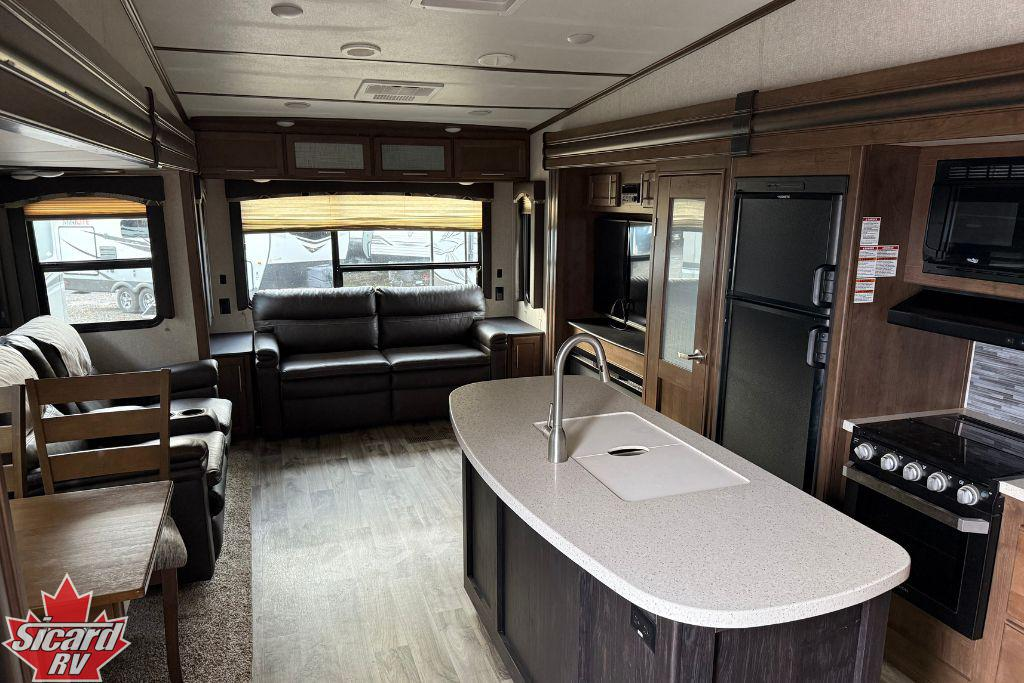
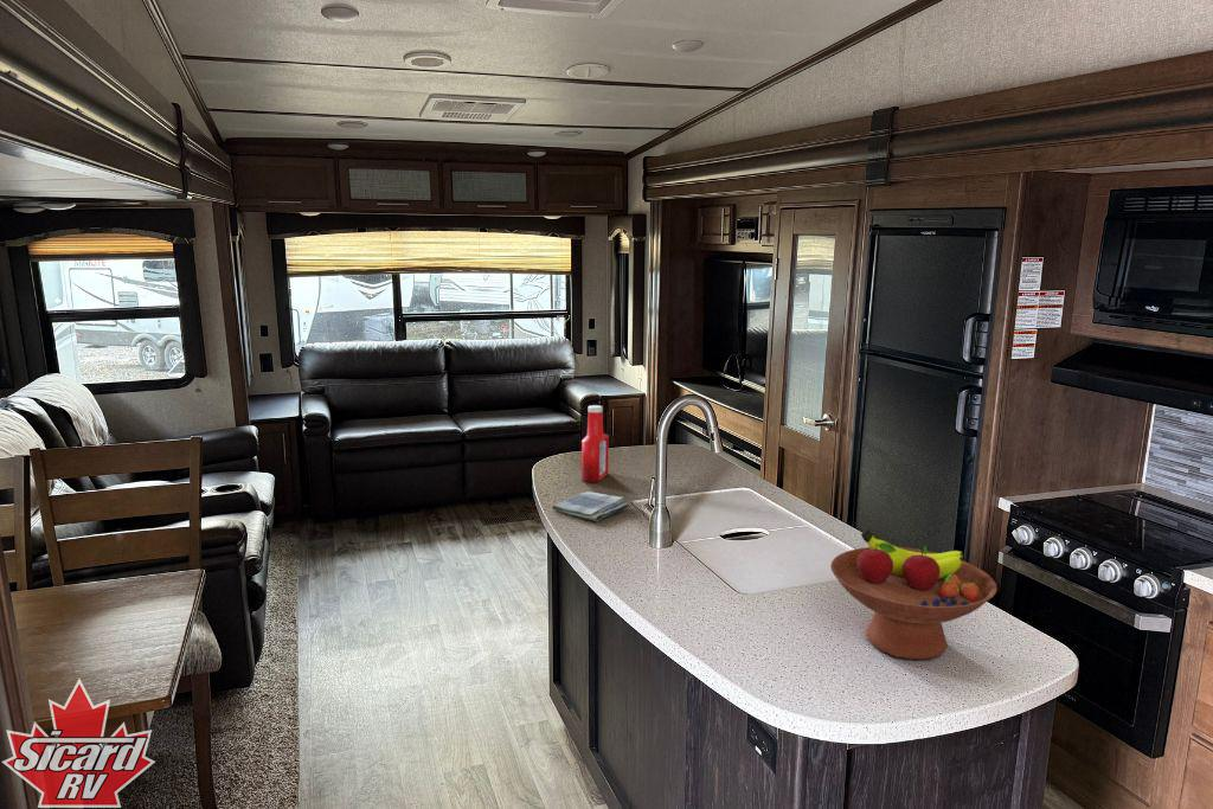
+ dish towel (591, 505)
+ soap bottle (595, 442)
+ fruit bowl (909, 595)
